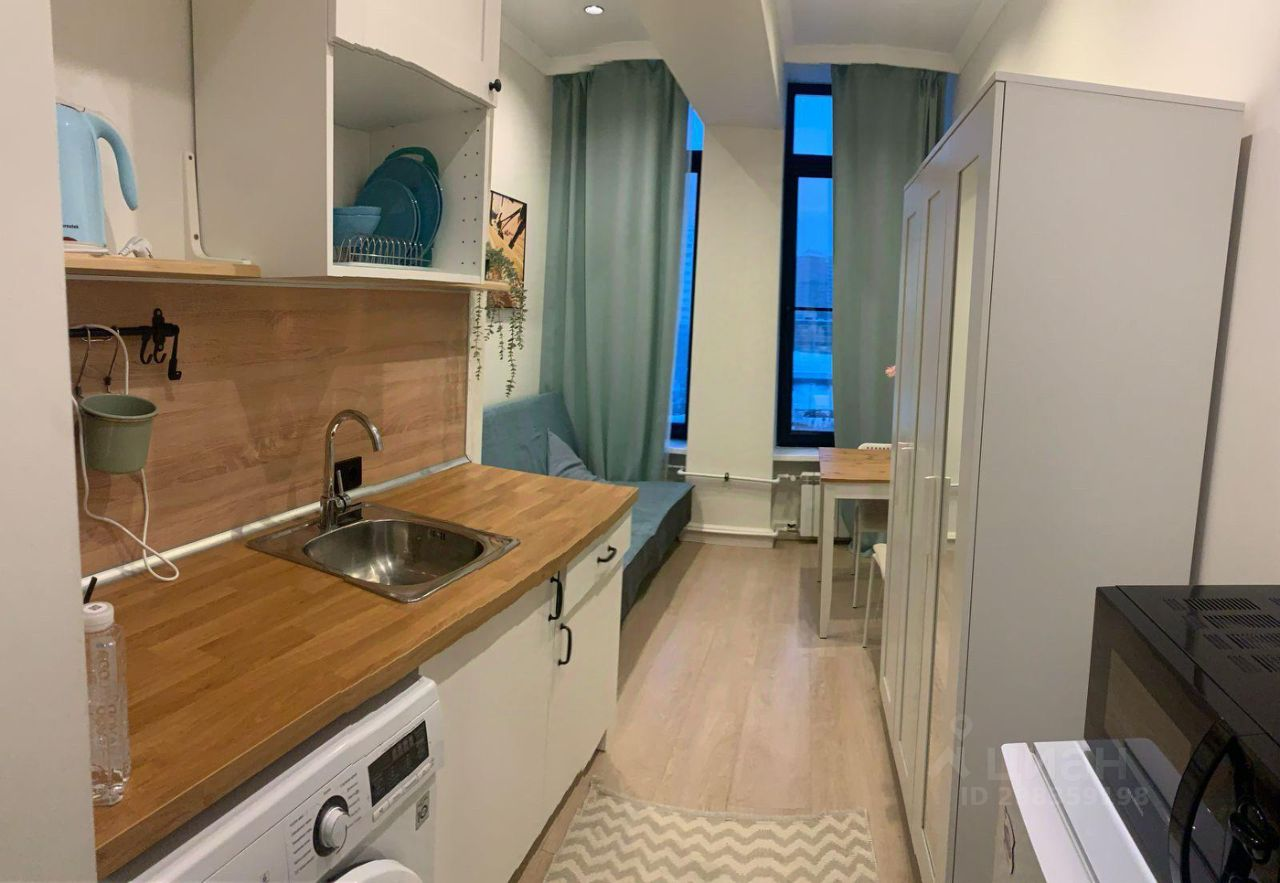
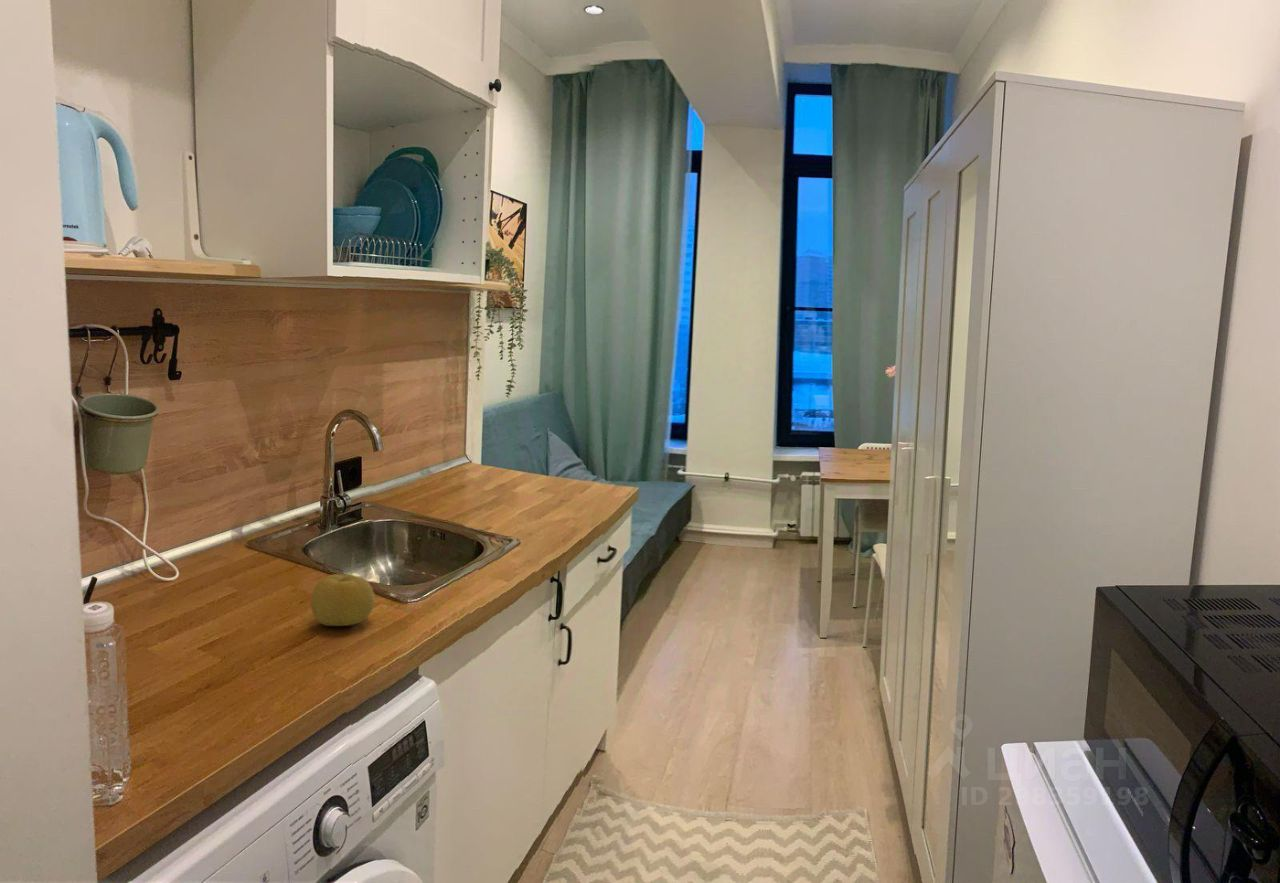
+ fruit (343, 599)
